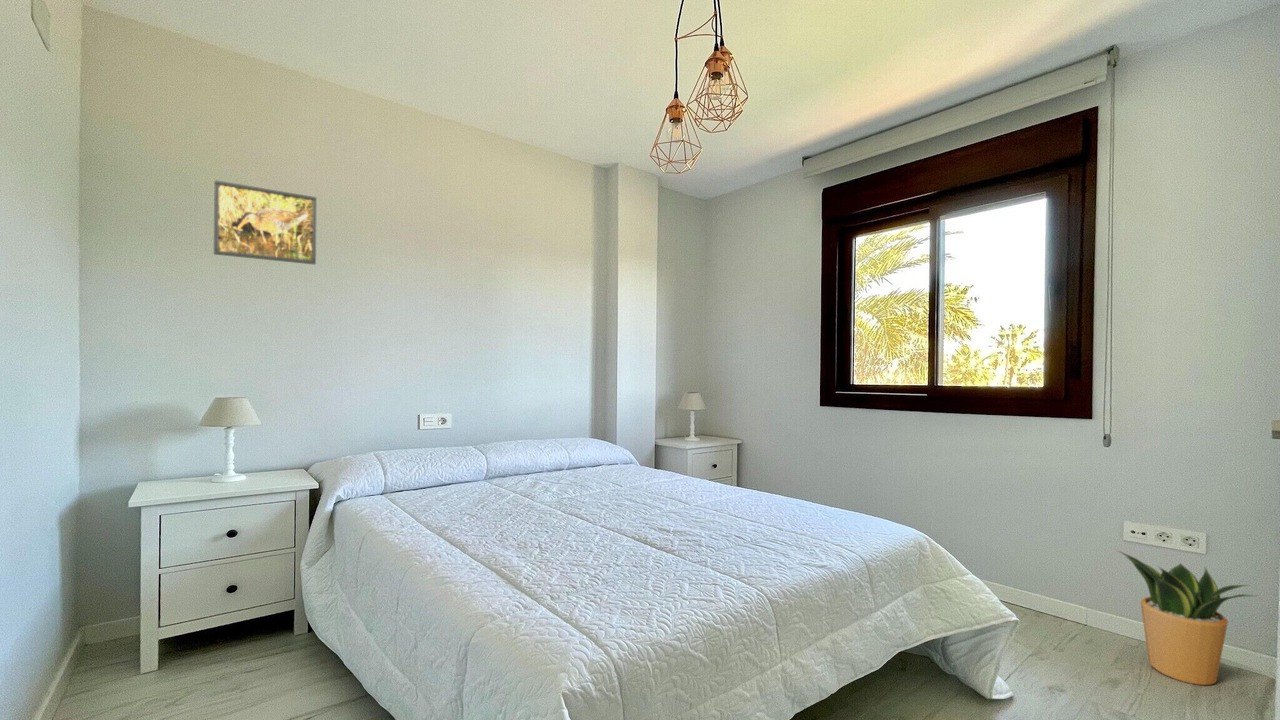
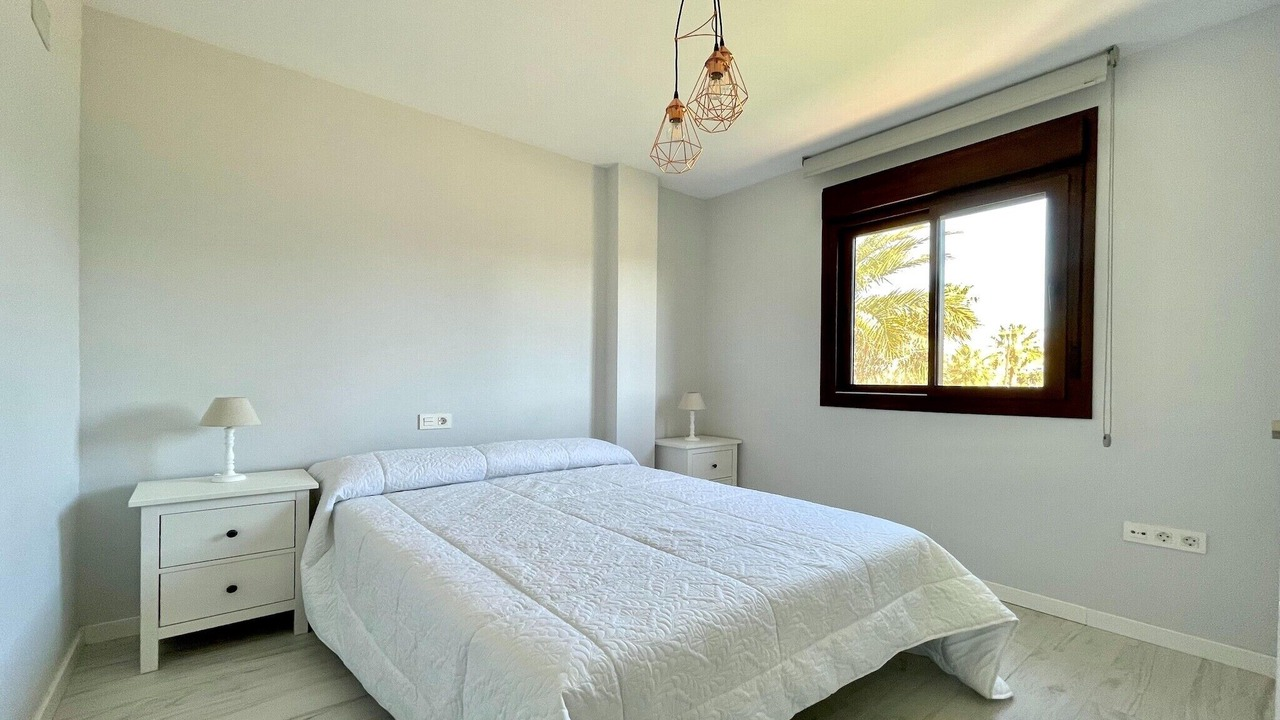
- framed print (267, 224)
- potted plant (1182, 619)
